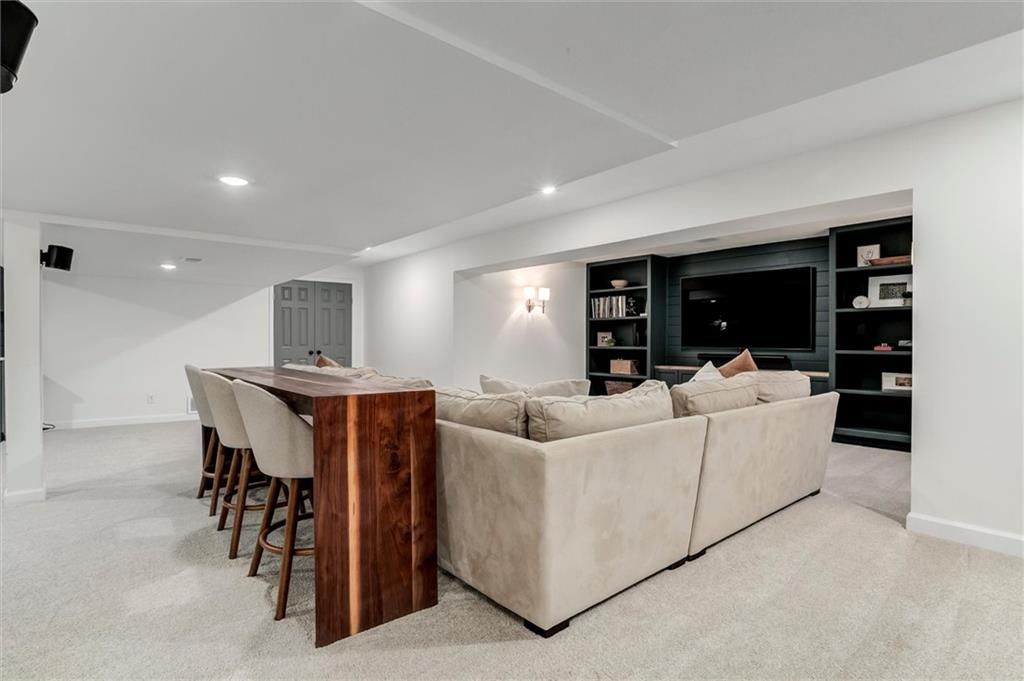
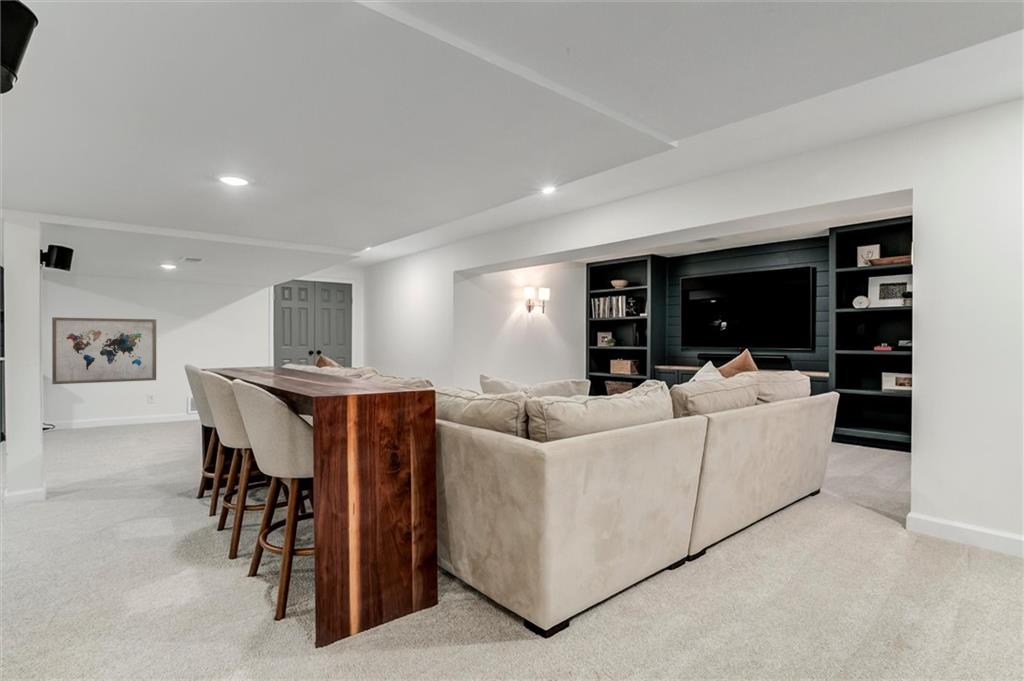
+ wall art (106, 350)
